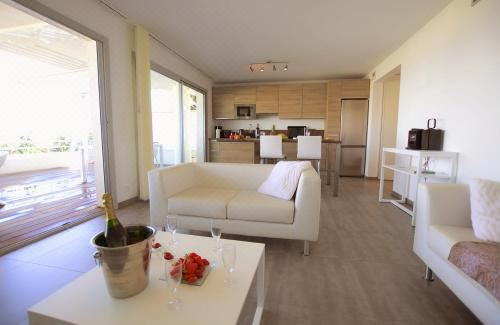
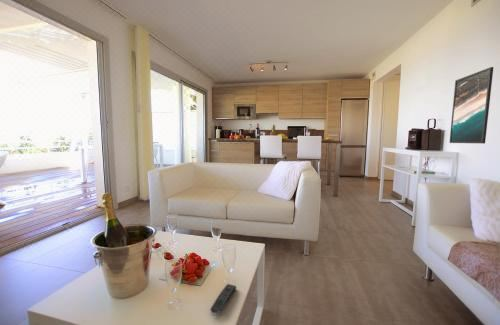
+ remote control (223, 298)
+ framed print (468, 109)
